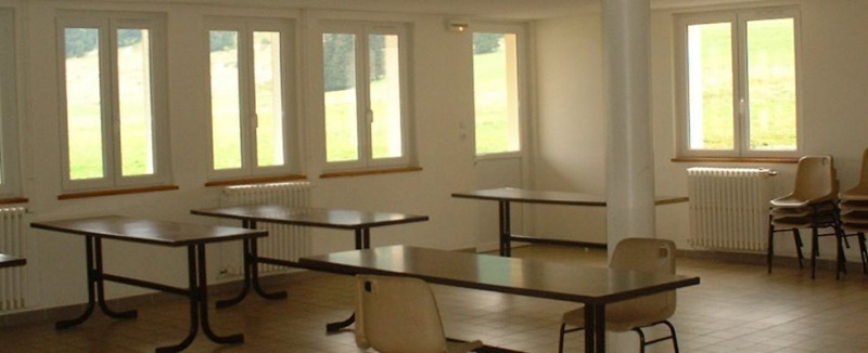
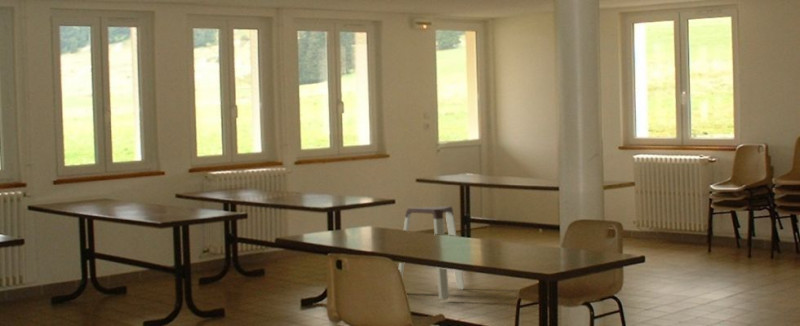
+ step stool (440, 234)
